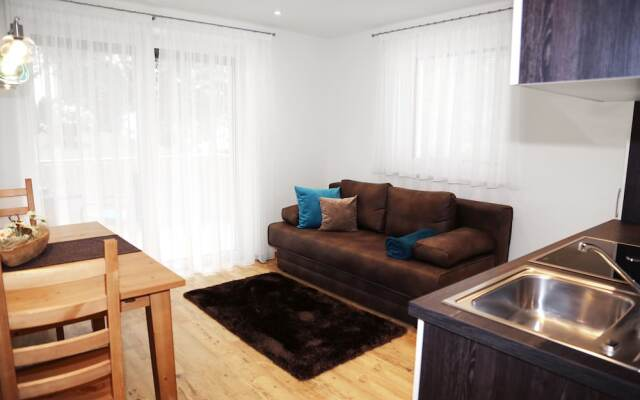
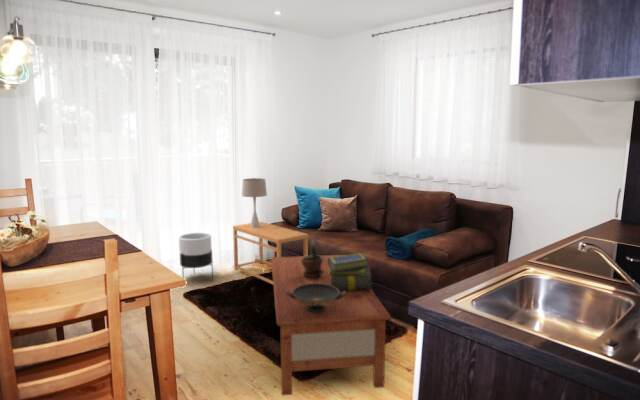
+ stack of books (349, 271)
+ potted plant (312, 259)
+ decorative bowl (316, 299)
+ planter (195, 257)
+ side table (269, 248)
+ table lamp (254, 202)
+ coffee table (319, 312)
